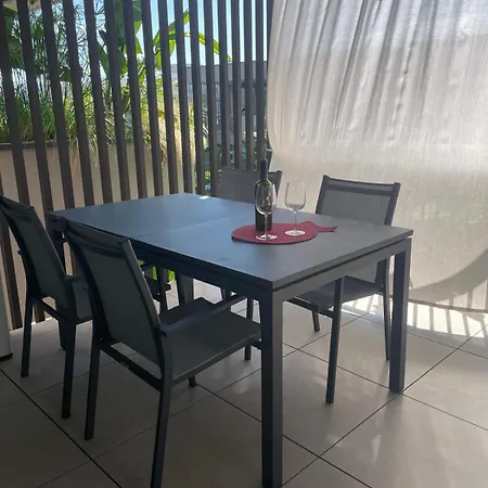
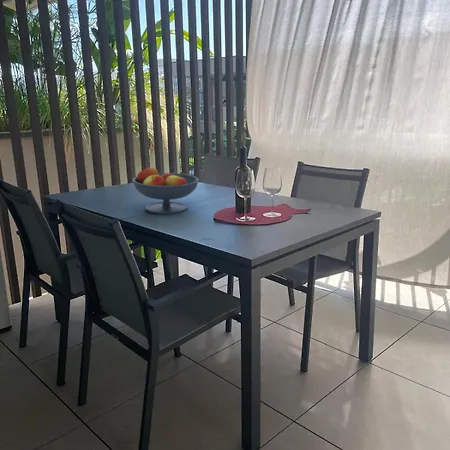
+ fruit bowl (166, 188)
